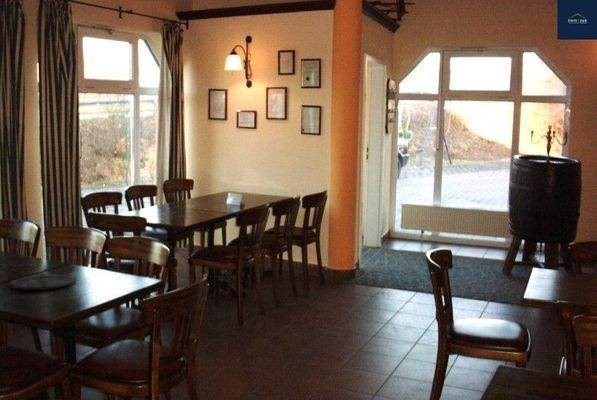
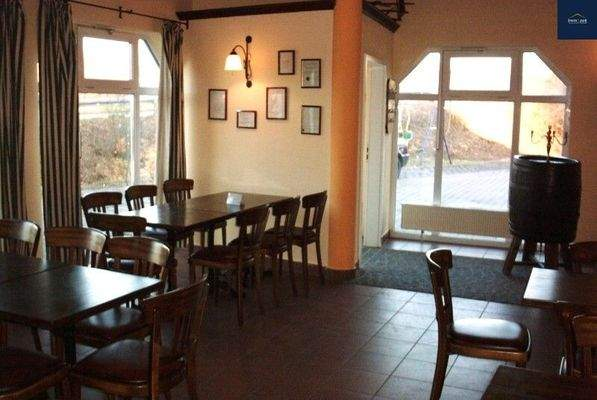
- plate (43, 278)
